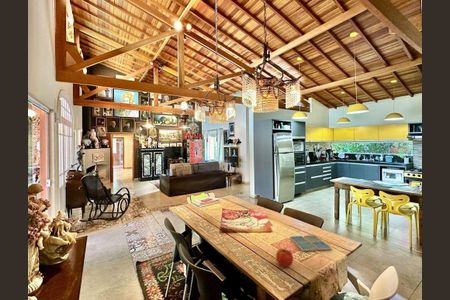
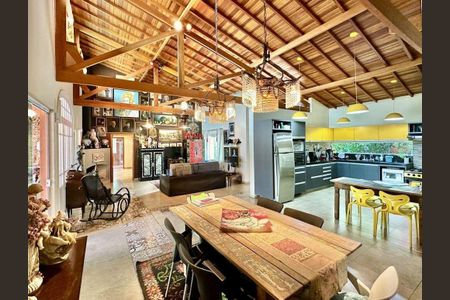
- apple (284, 256)
- drink coaster (309, 243)
